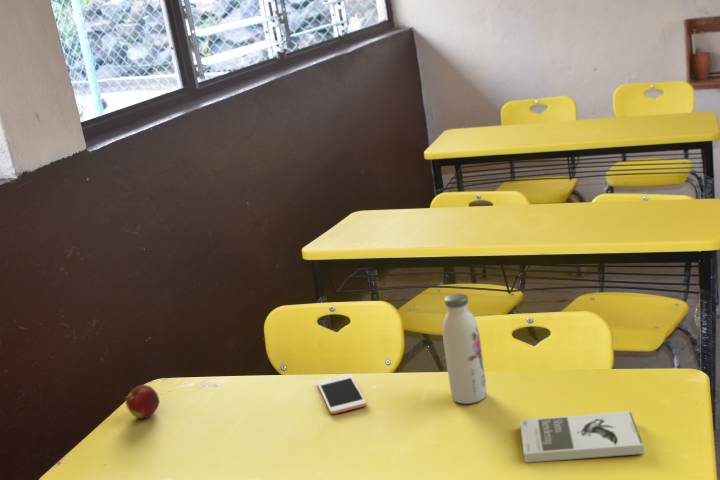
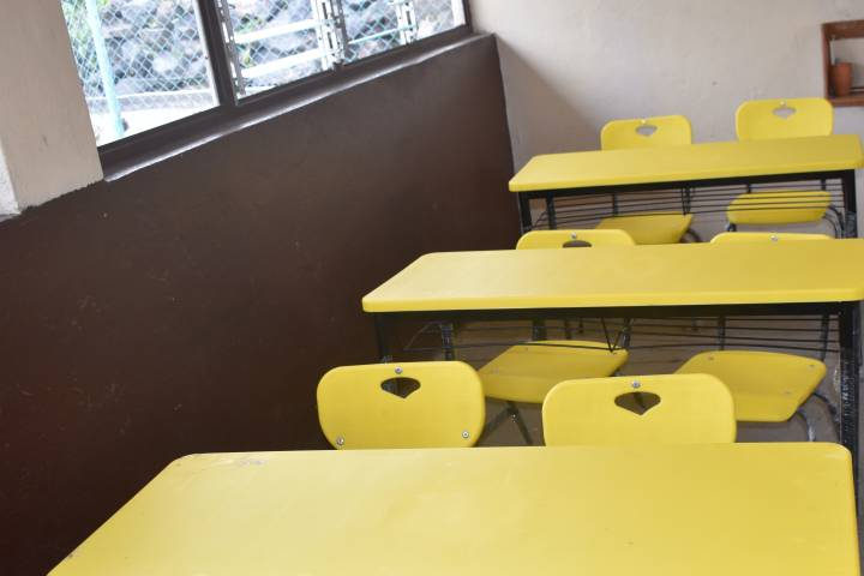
- apple (142, 401)
- cell phone (341, 393)
- book (578, 436)
- water bottle (462, 347)
